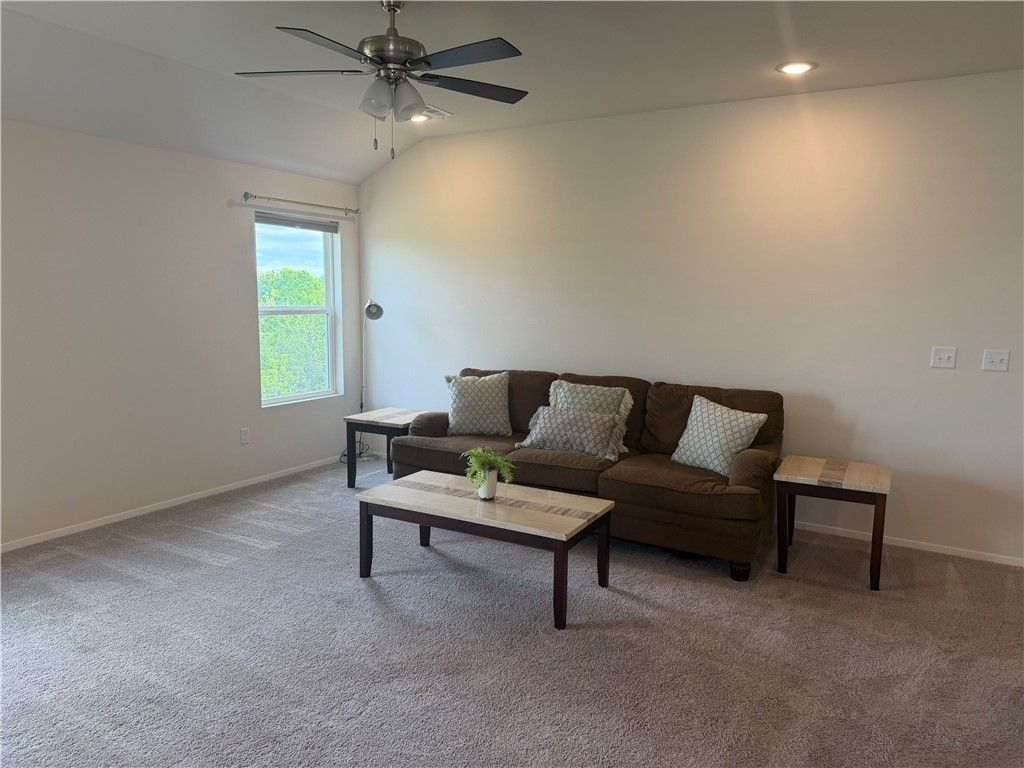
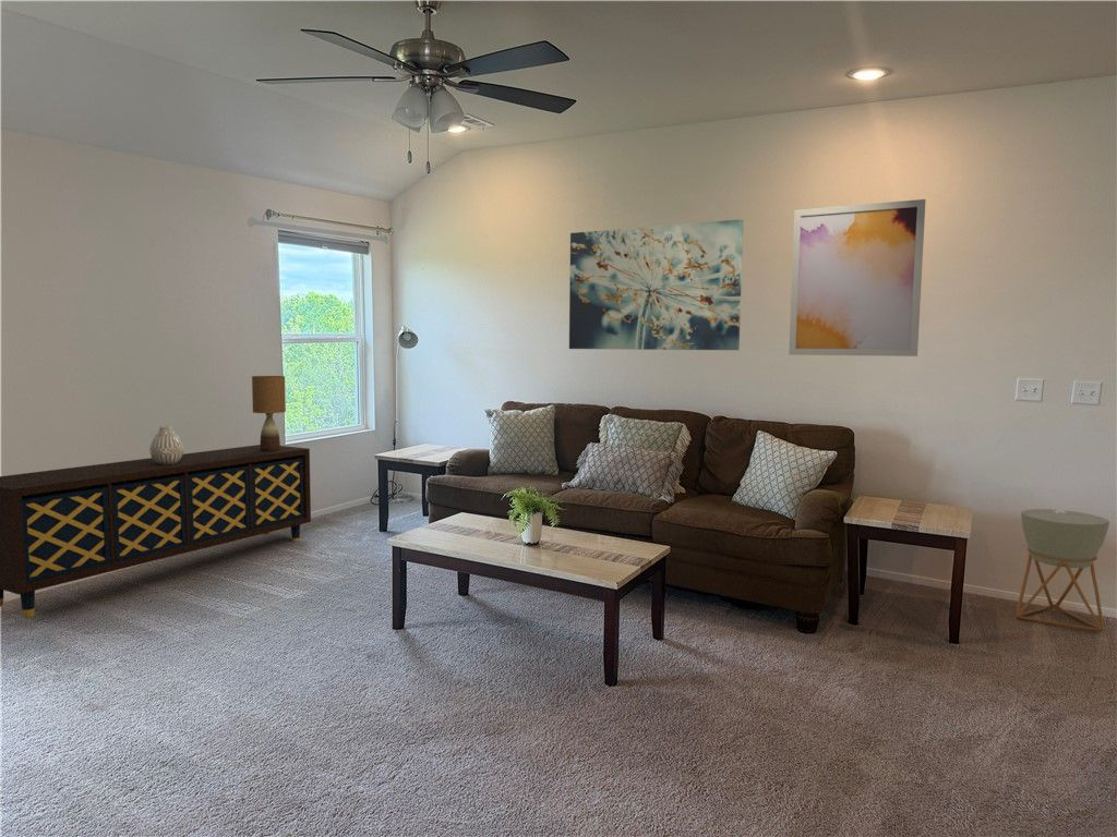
+ vase (166, 444)
+ wall art (650, 288)
+ planter (1060, 567)
+ sideboard (166, 517)
+ table lamp (268, 412)
+ wall art (854, 280)
